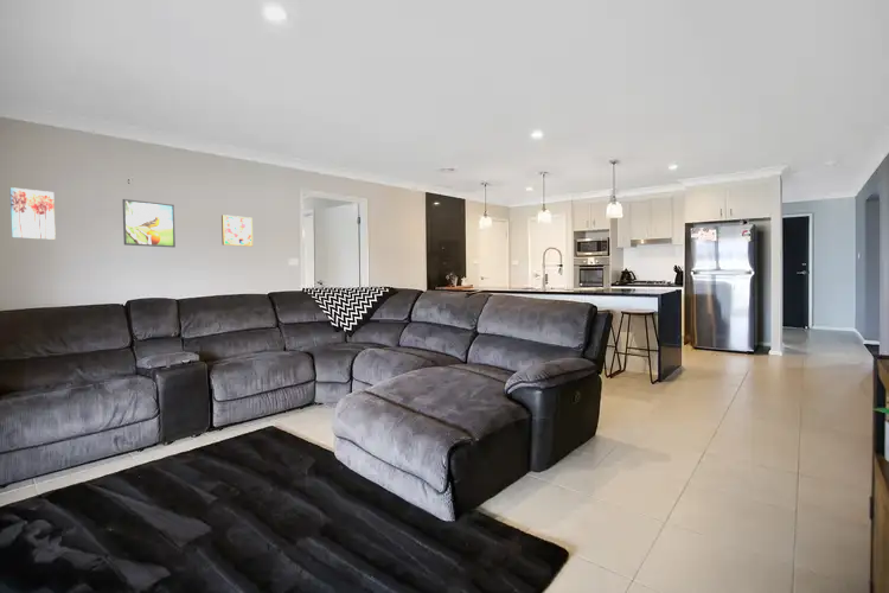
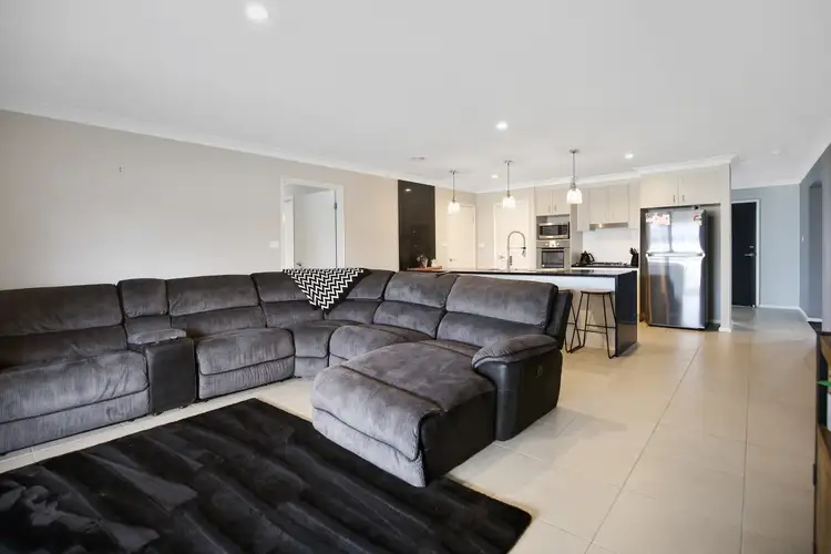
- wall art (237, 230)
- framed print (149, 223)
- wall art (33, 213)
